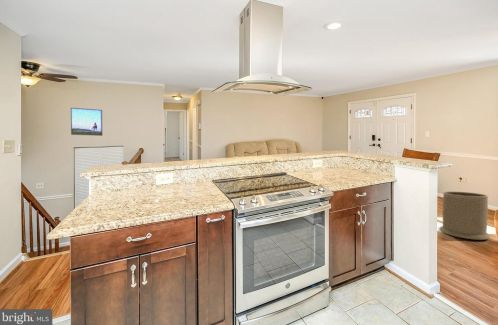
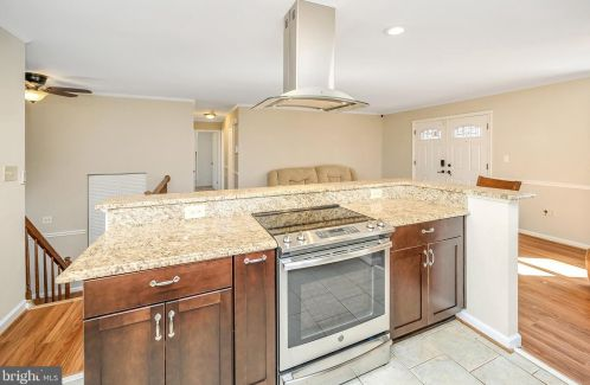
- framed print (87, 122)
- trash can (464, 213)
